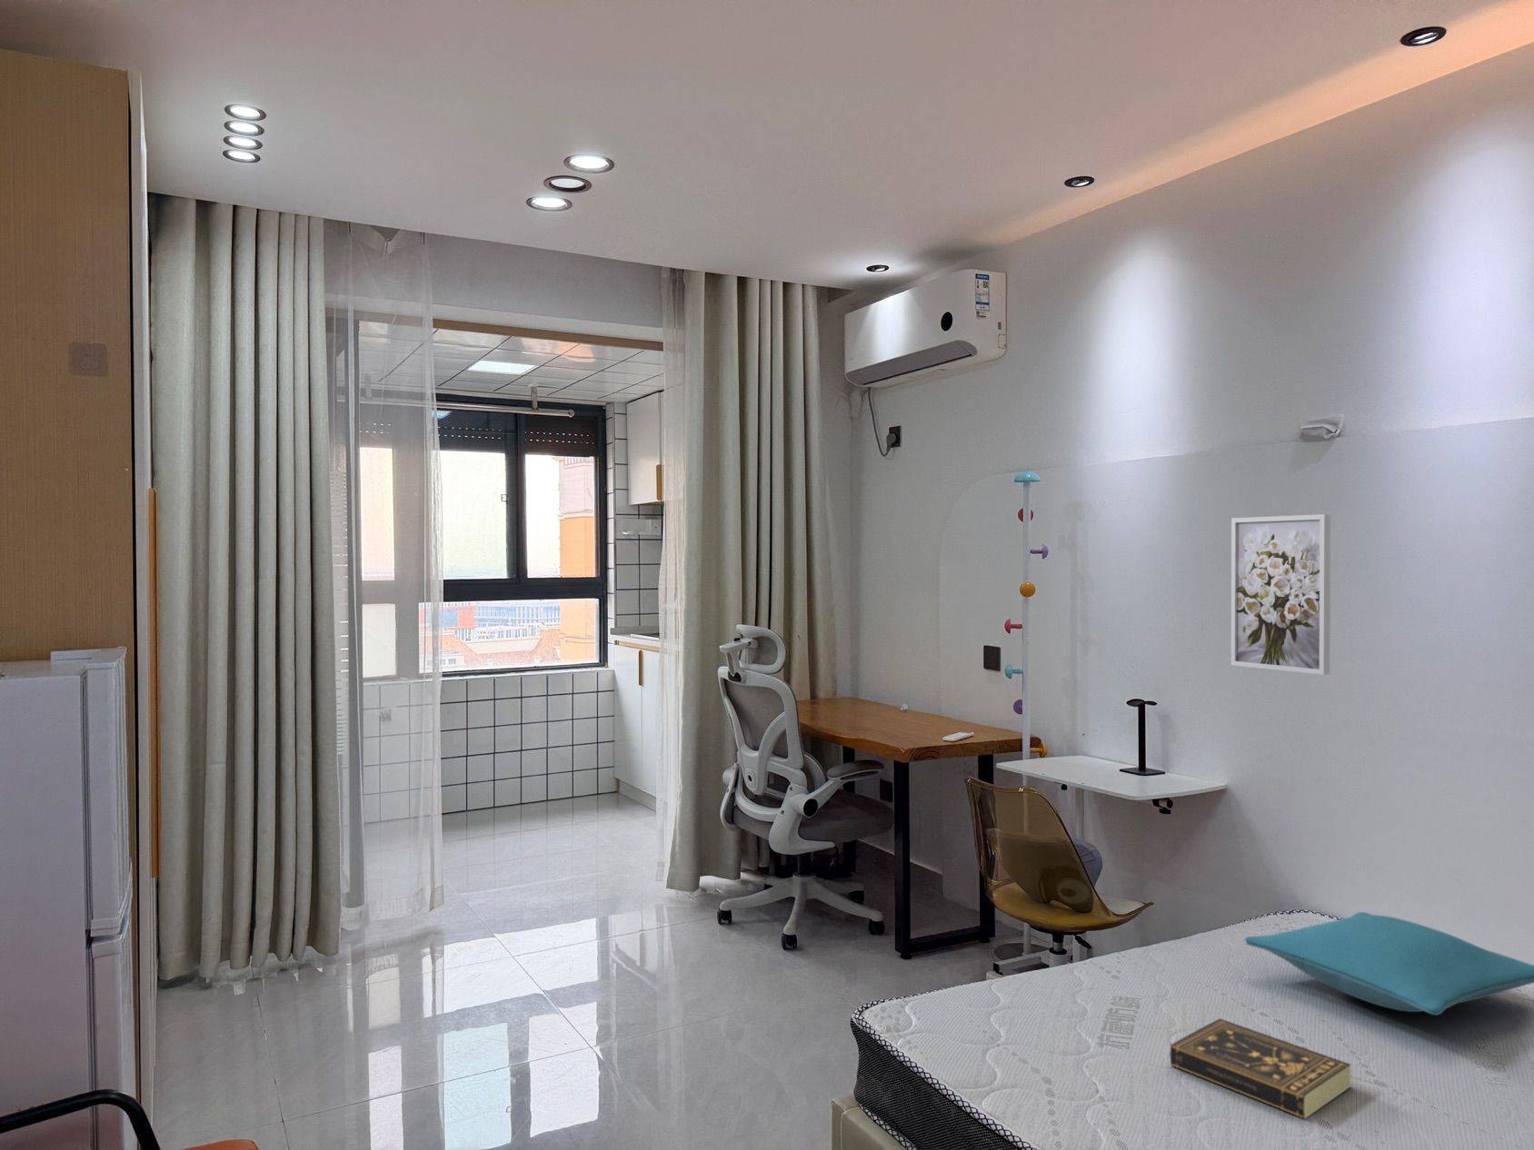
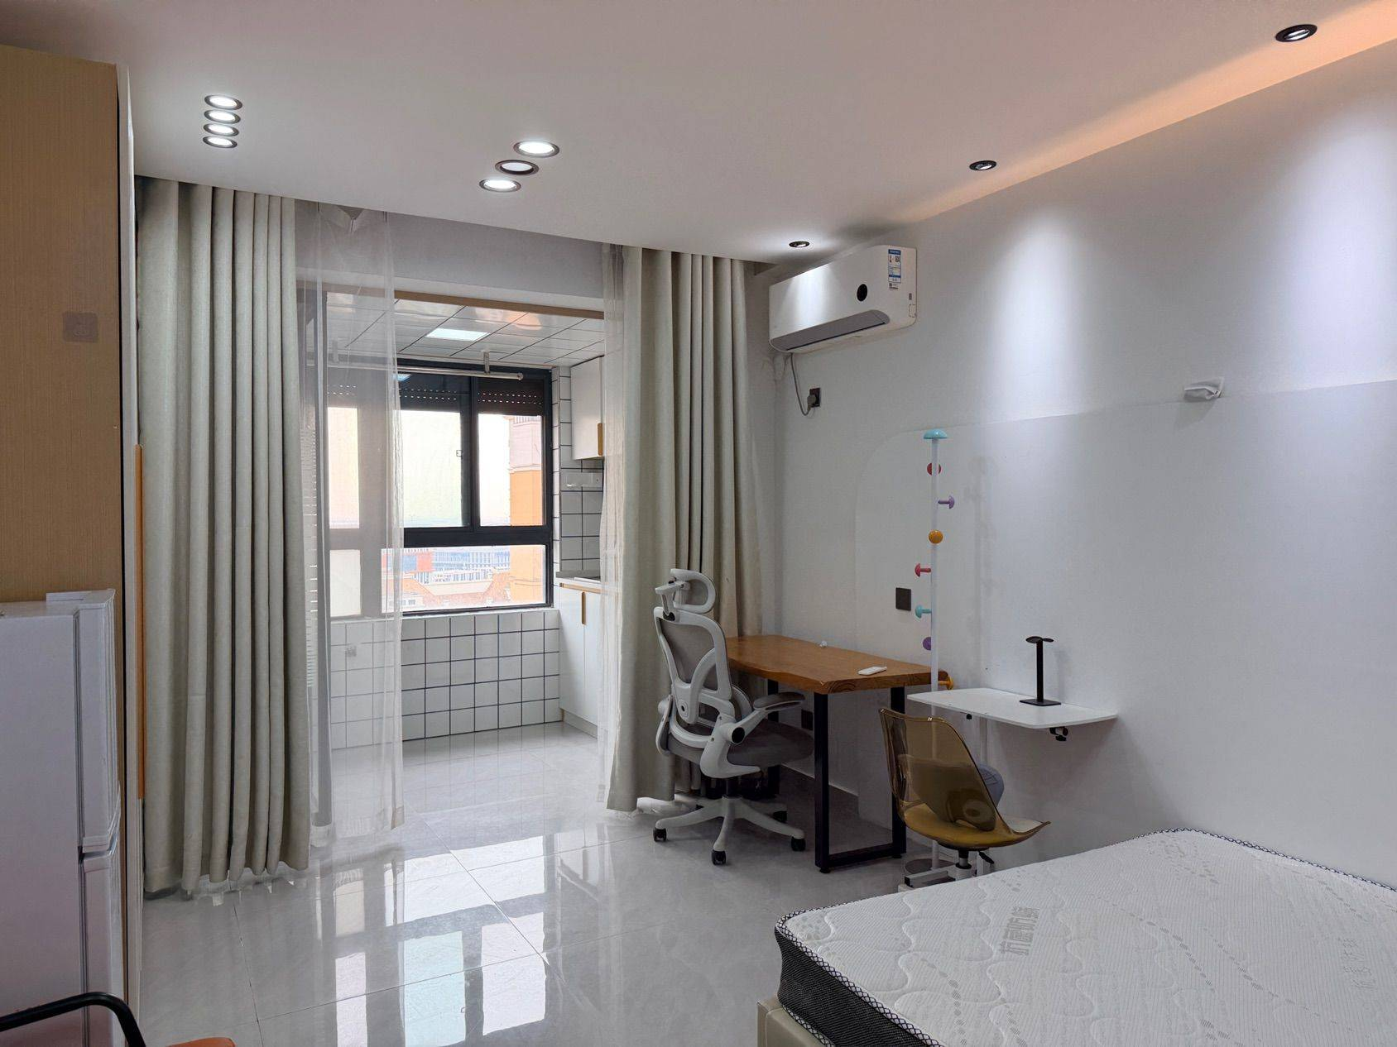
- book (1257, 1064)
- pillow (1393, 960)
- wall art (1279, 592)
